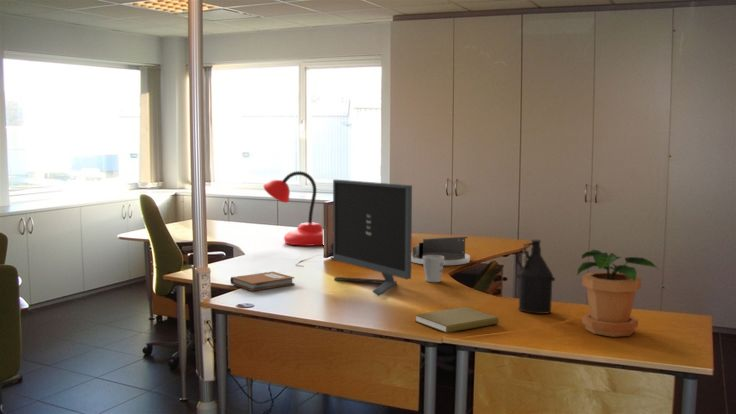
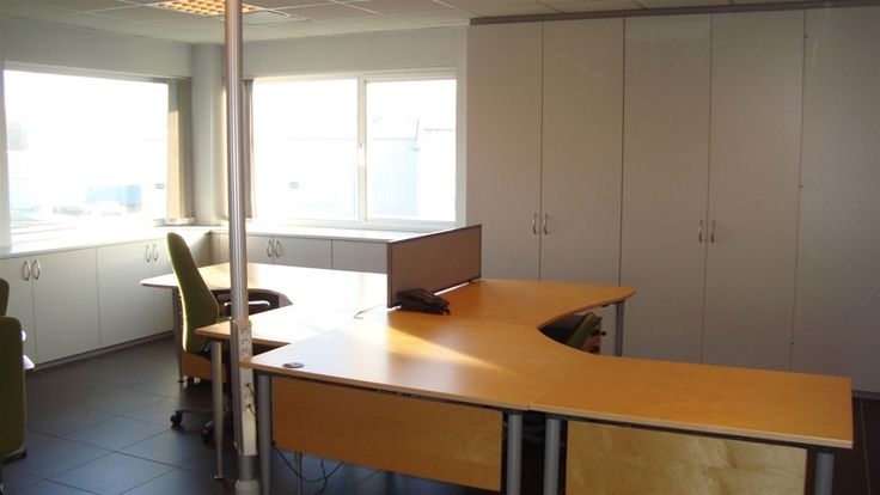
- bottle (535, 275)
- mug (433, 268)
- book (456, 319)
- desk lamp (309, 207)
- notebook (263, 280)
- monitor (374, 234)
- potted plant (614, 290)
- desk organizer (439, 248)
